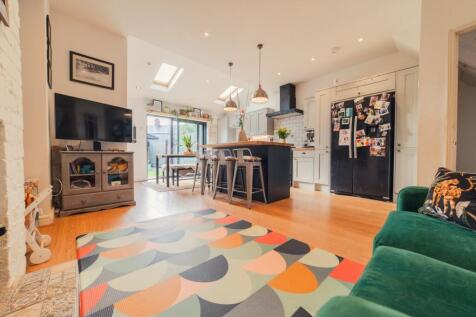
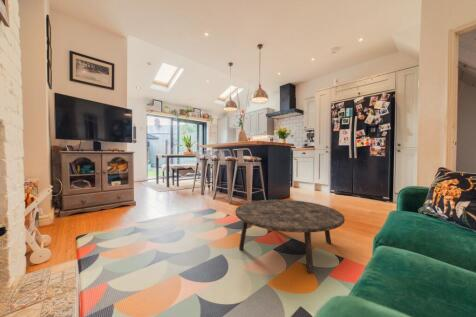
+ coffee table (286, 228)
